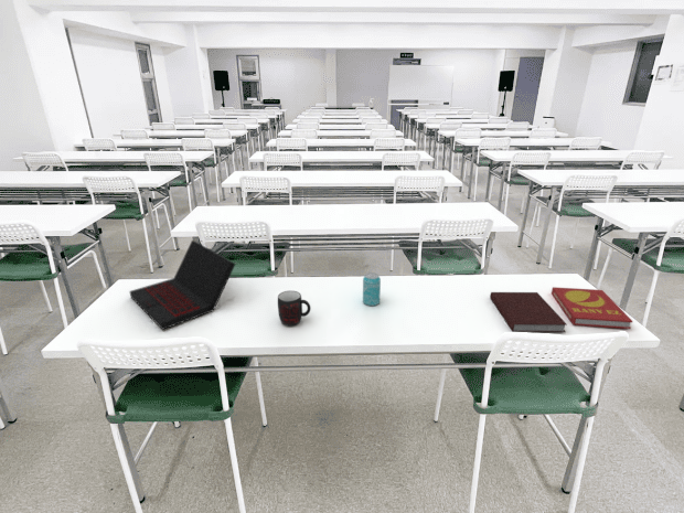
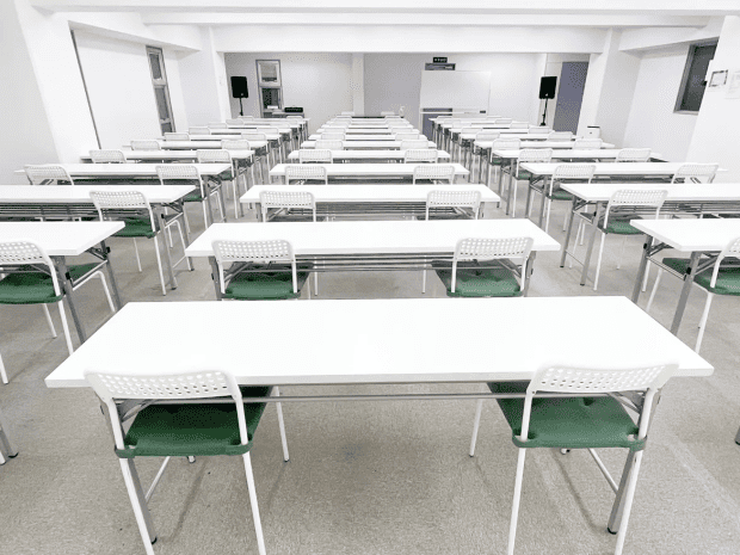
- laptop (181, 279)
- mug (293, 308)
- book (588, 306)
- notebook (525, 310)
- beverage can (371, 289)
